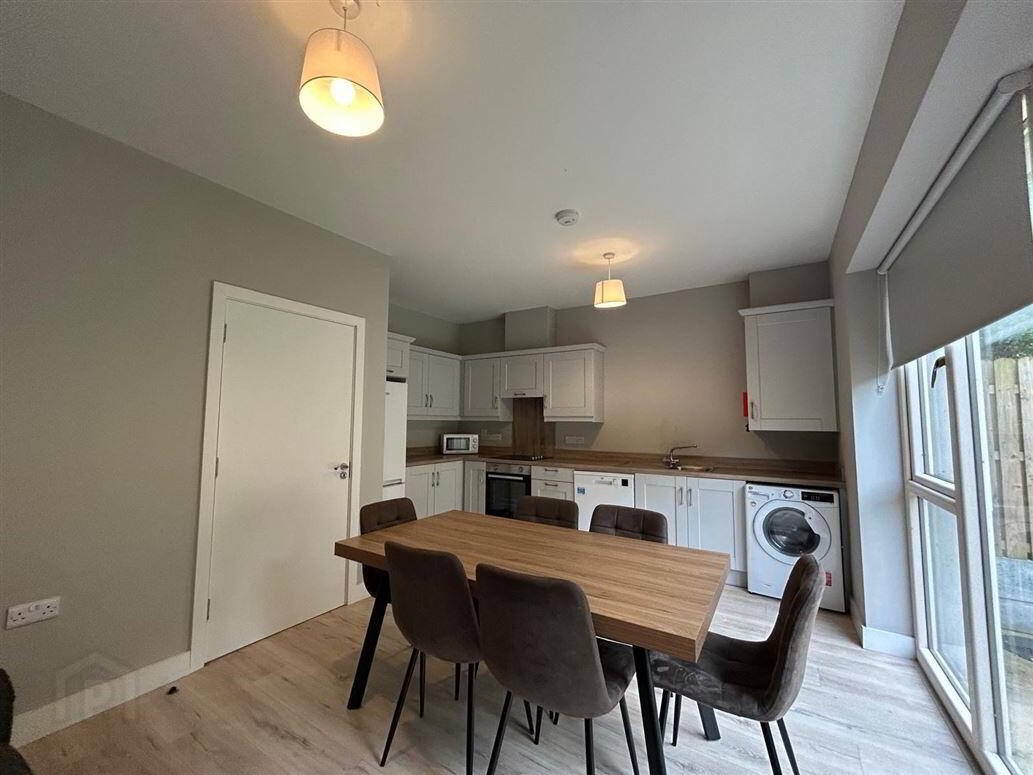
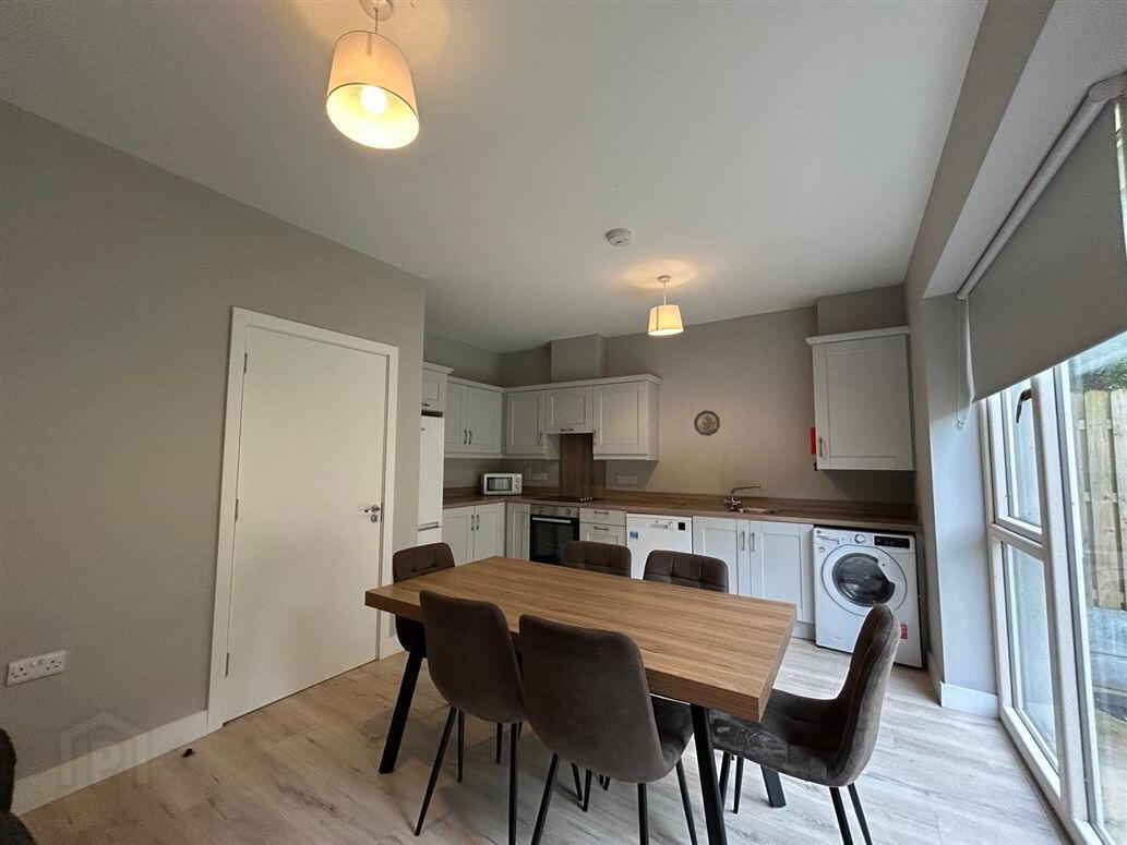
+ decorative plate (707, 423)
